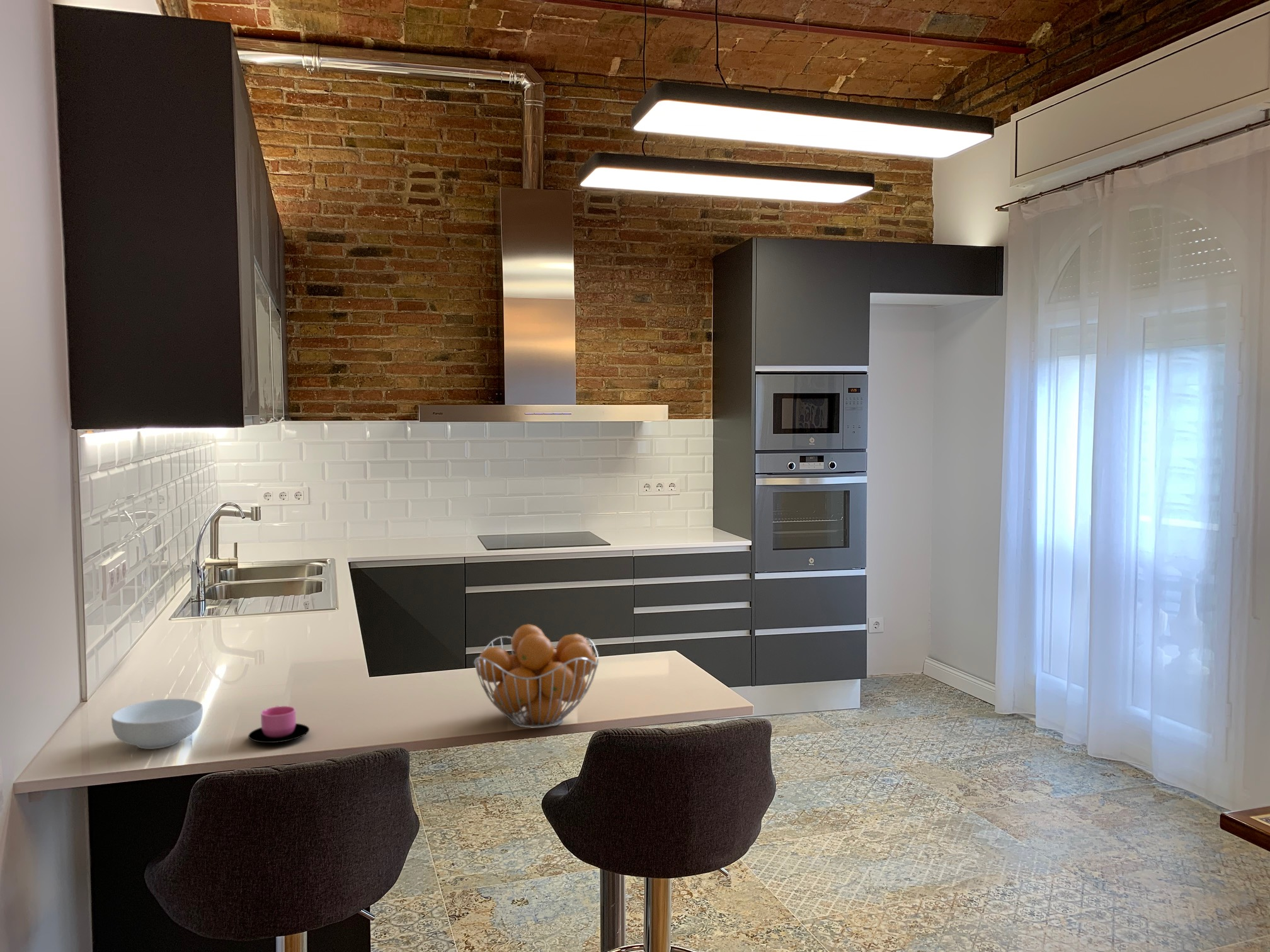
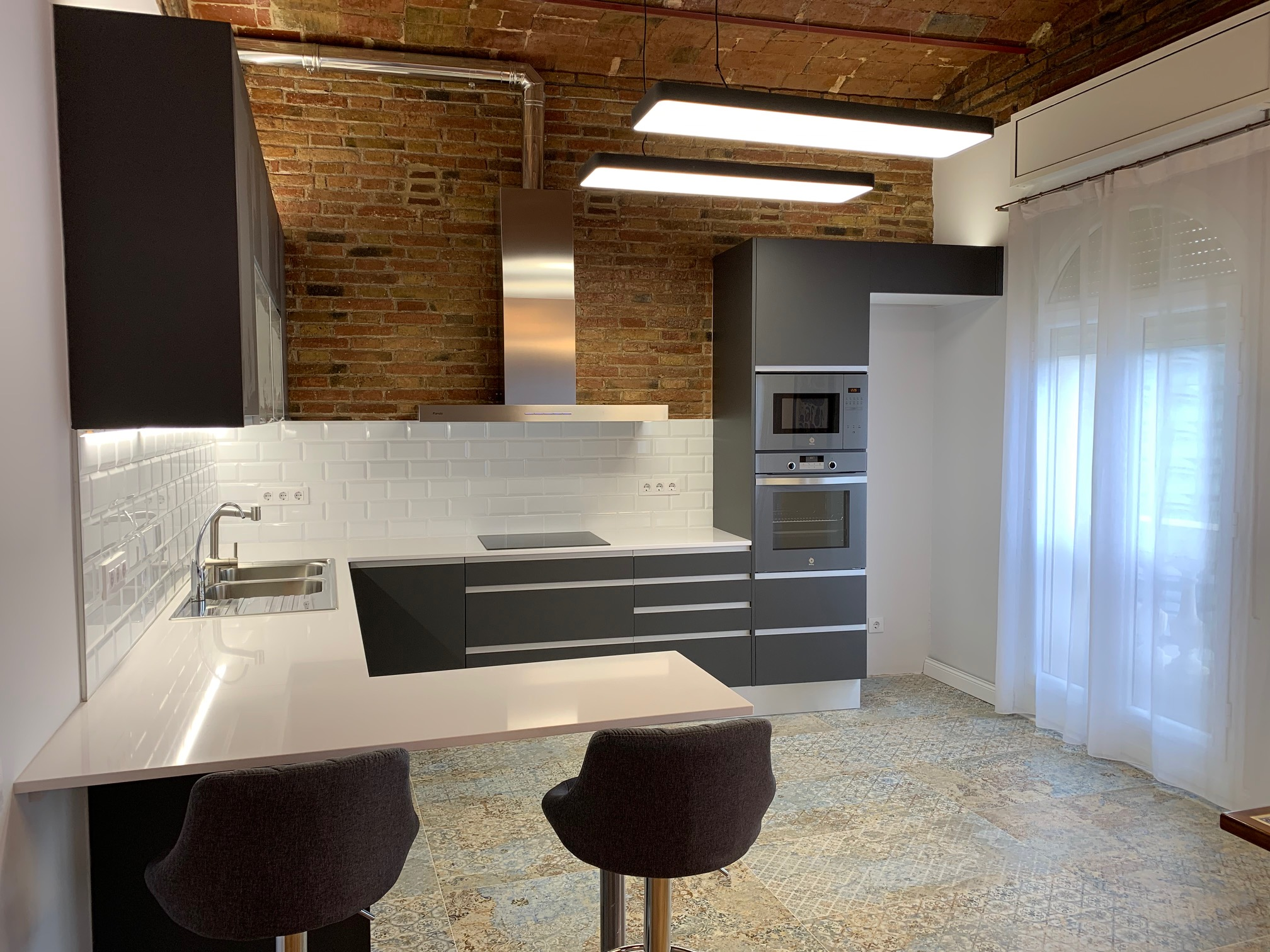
- cereal bowl (158, 726)
- fruit basket (537, 674)
- cup (278, 725)
